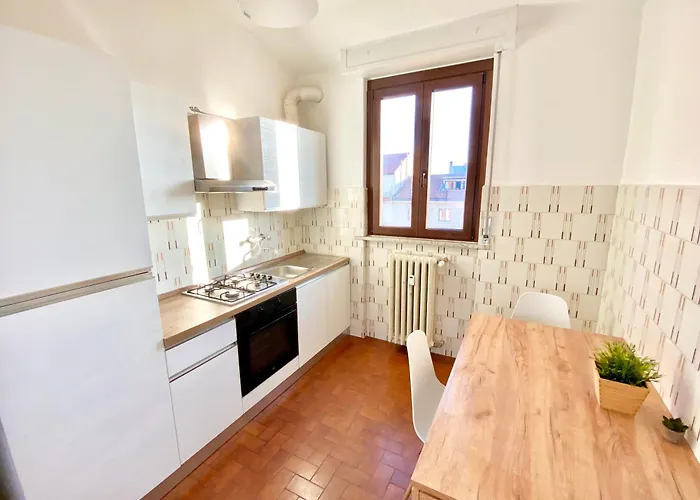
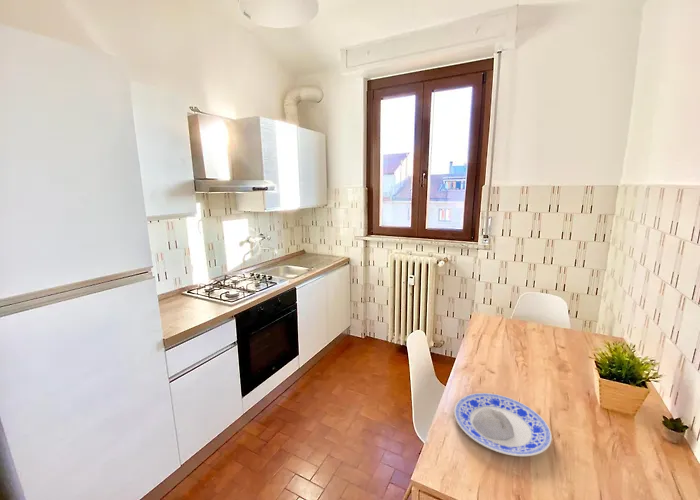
+ plate (500, 419)
